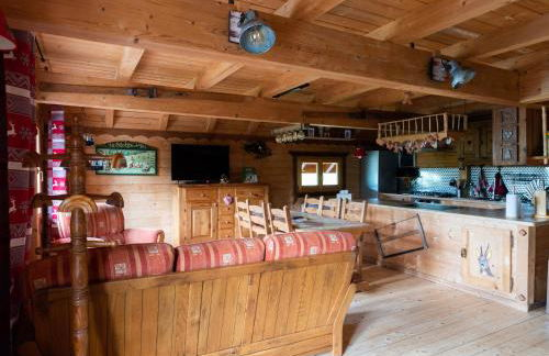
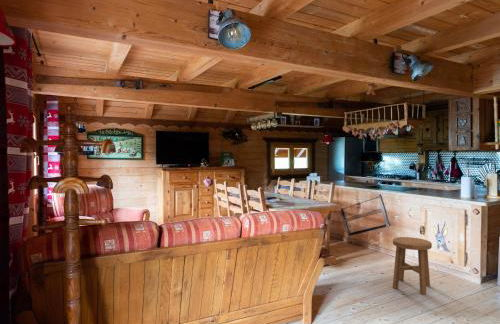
+ stool (410, 265)
